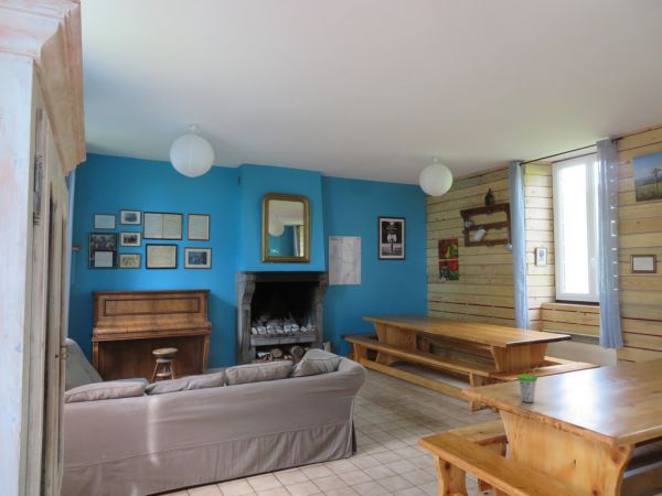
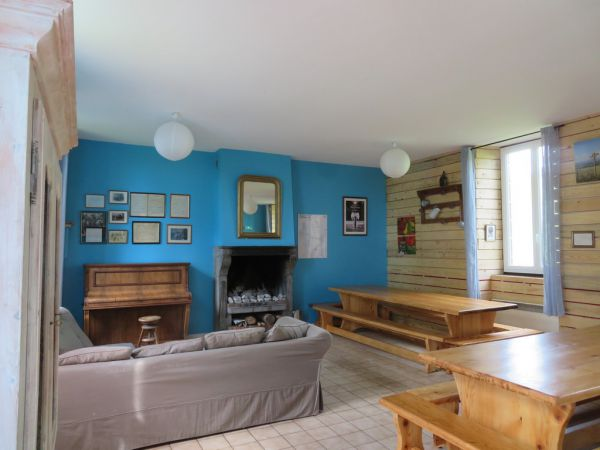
- cup (527, 382)
